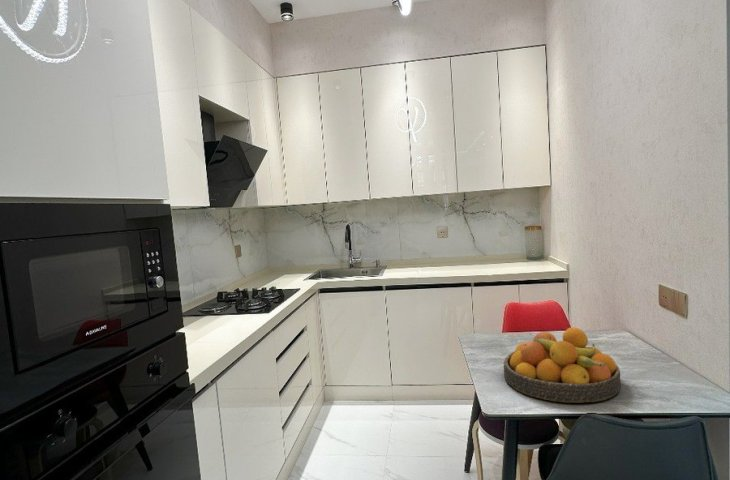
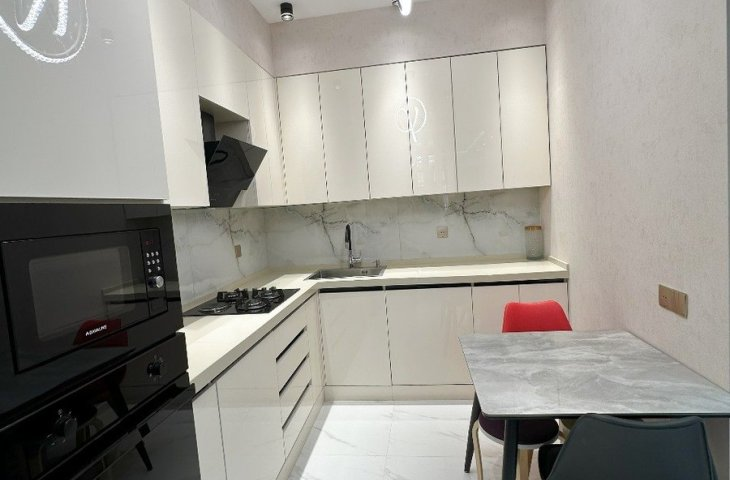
- fruit bowl (558, 357)
